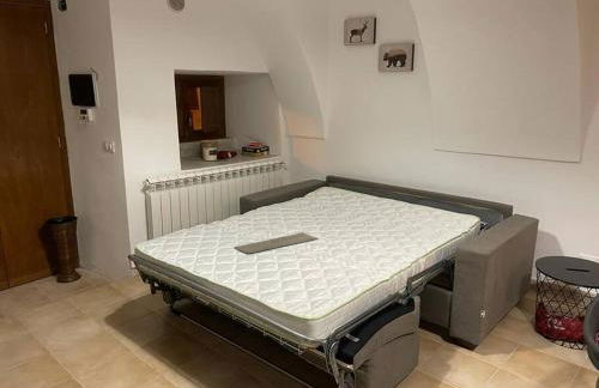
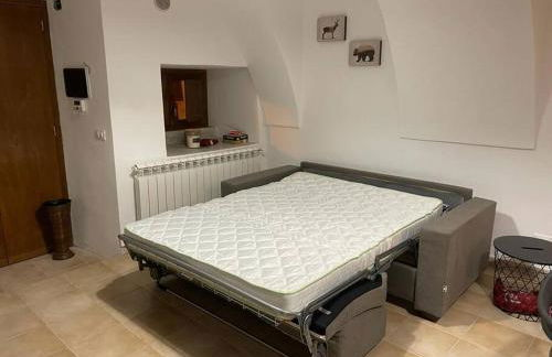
- bath mat (277, 242)
